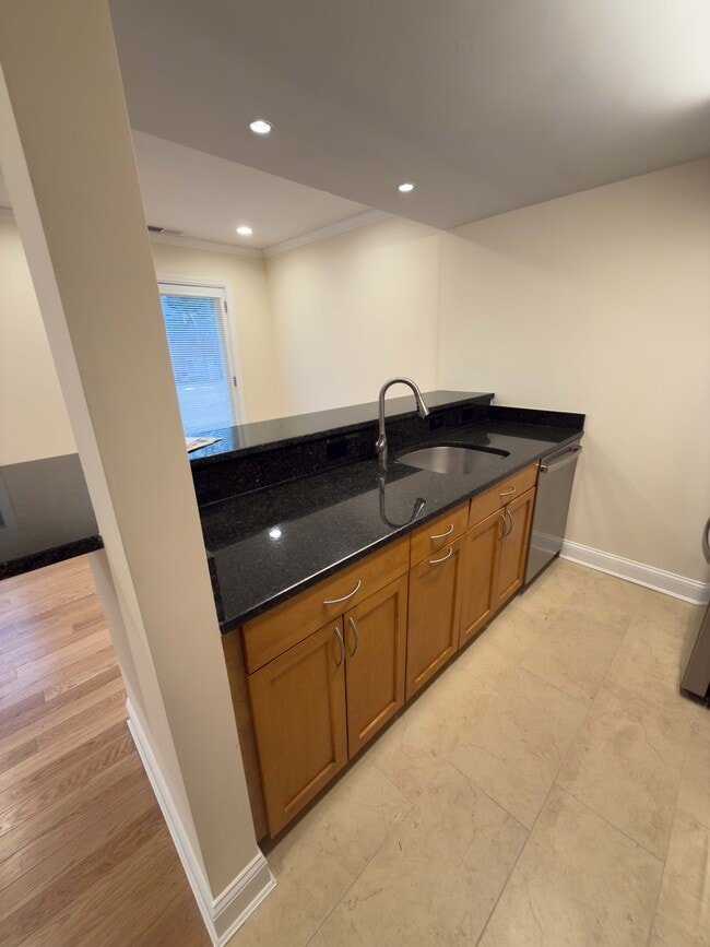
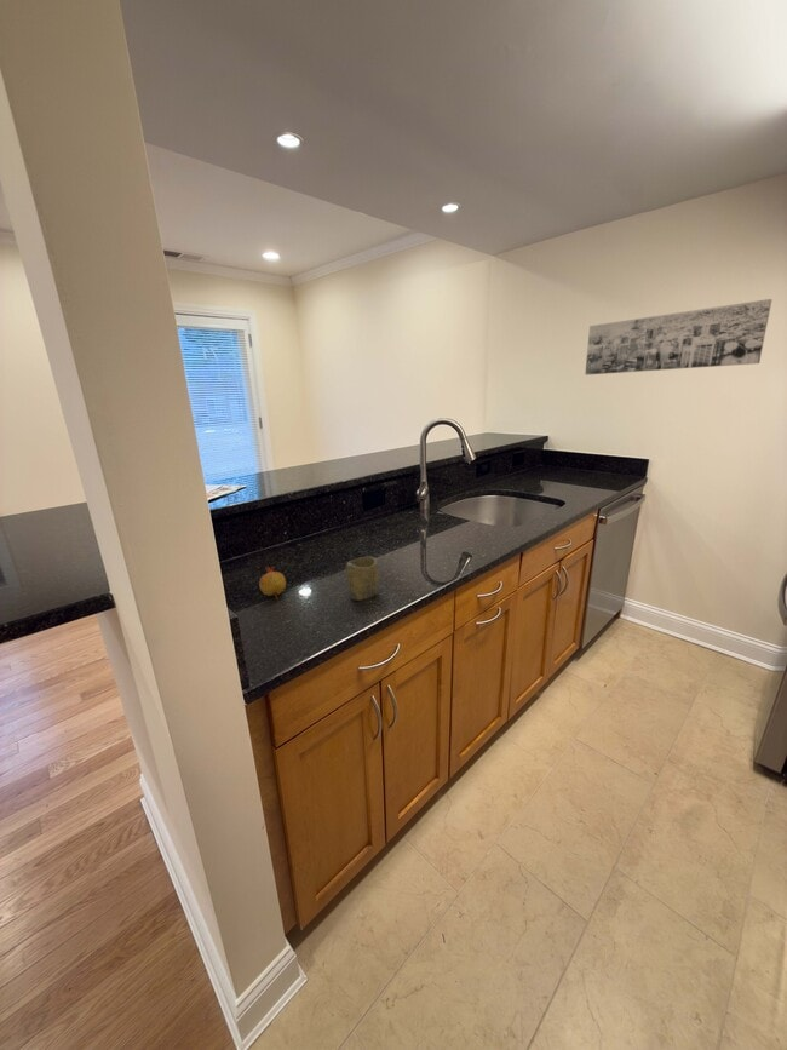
+ wall art (665, 342)
+ fruit (272, 581)
+ cup (362, 578)
